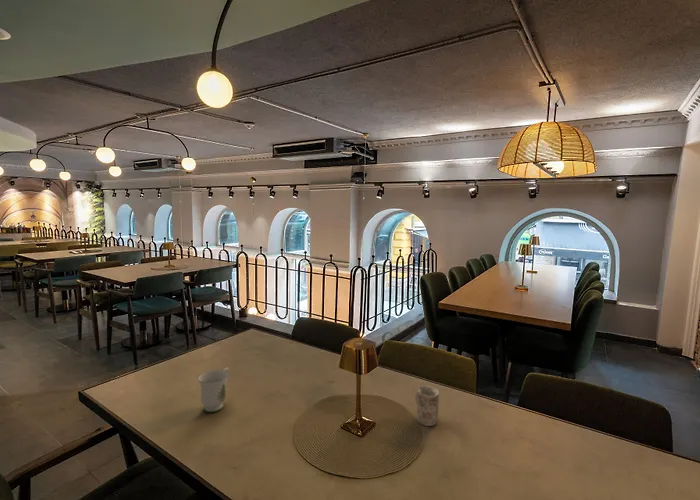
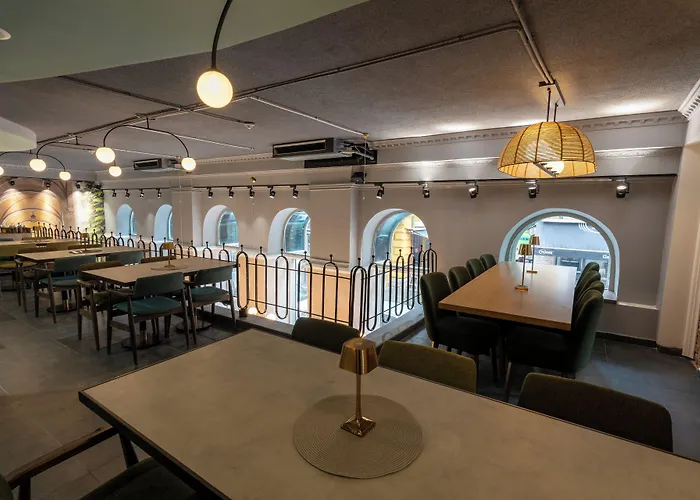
- mug (217, 389)
- mug (426, 403)
